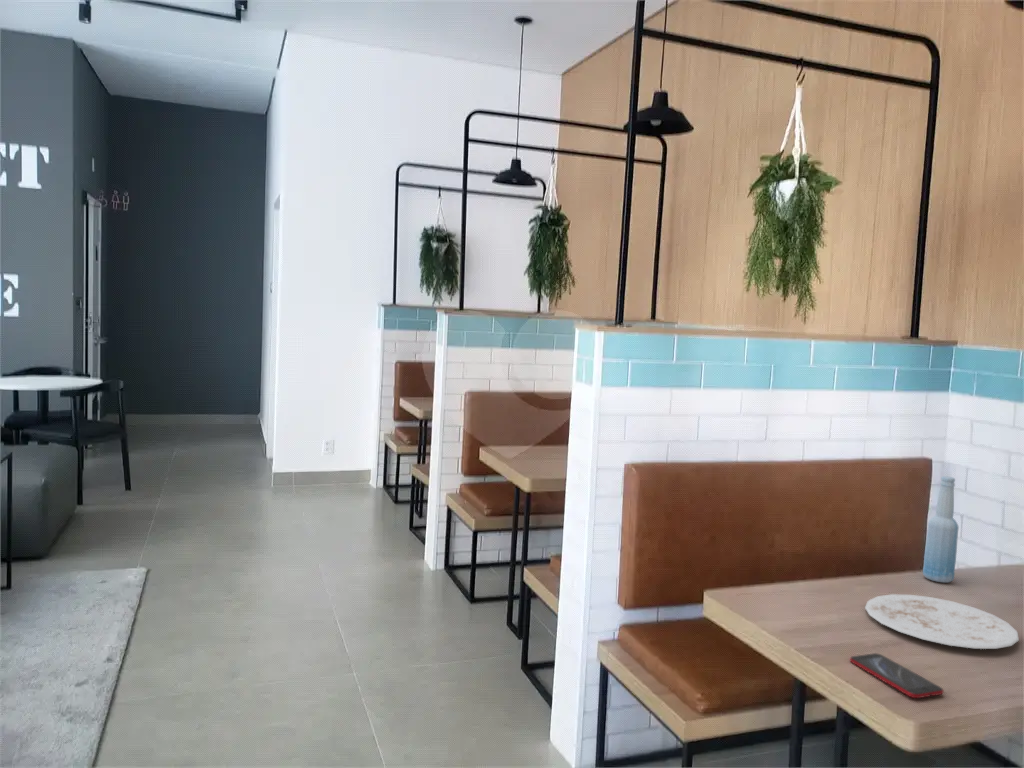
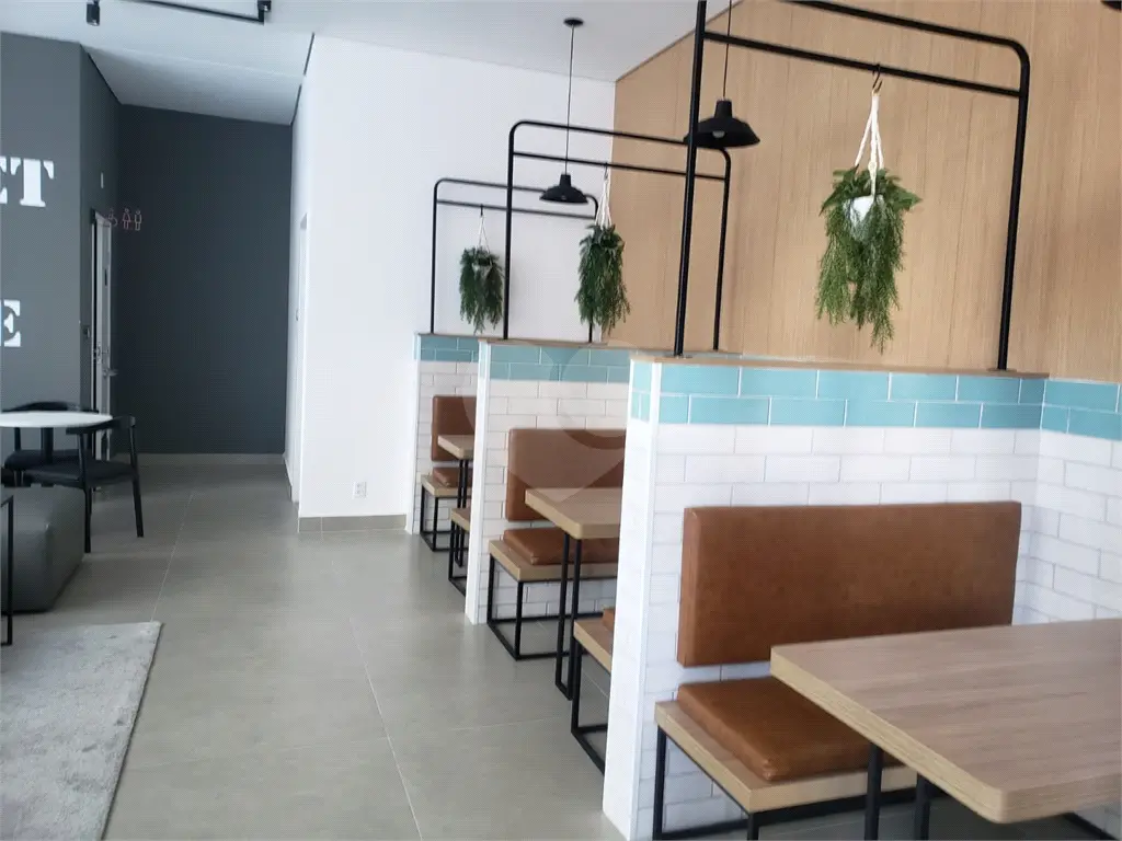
- bottle (942, 528)
- plate (938, 621)
- smartphone (894, 674)
